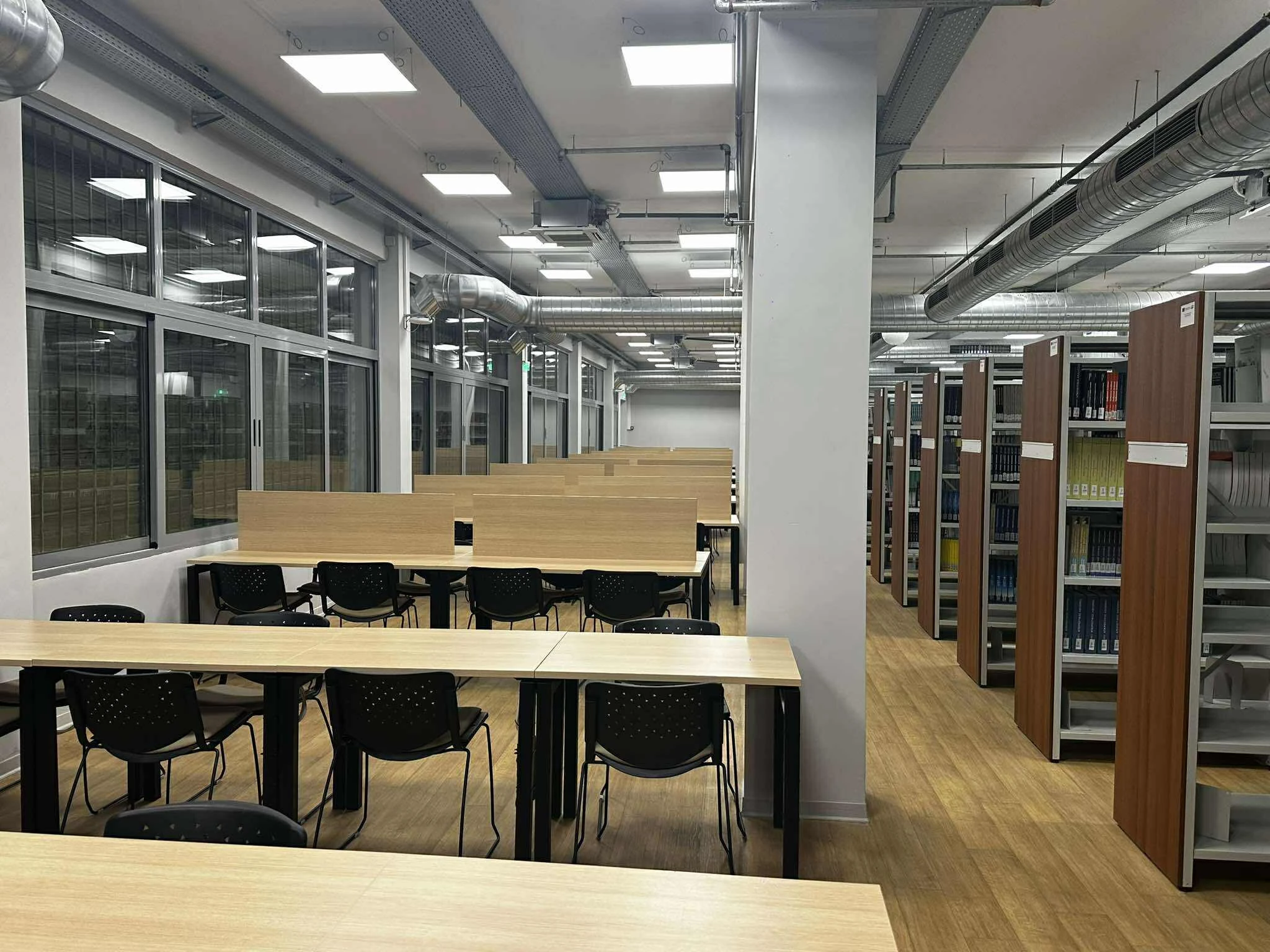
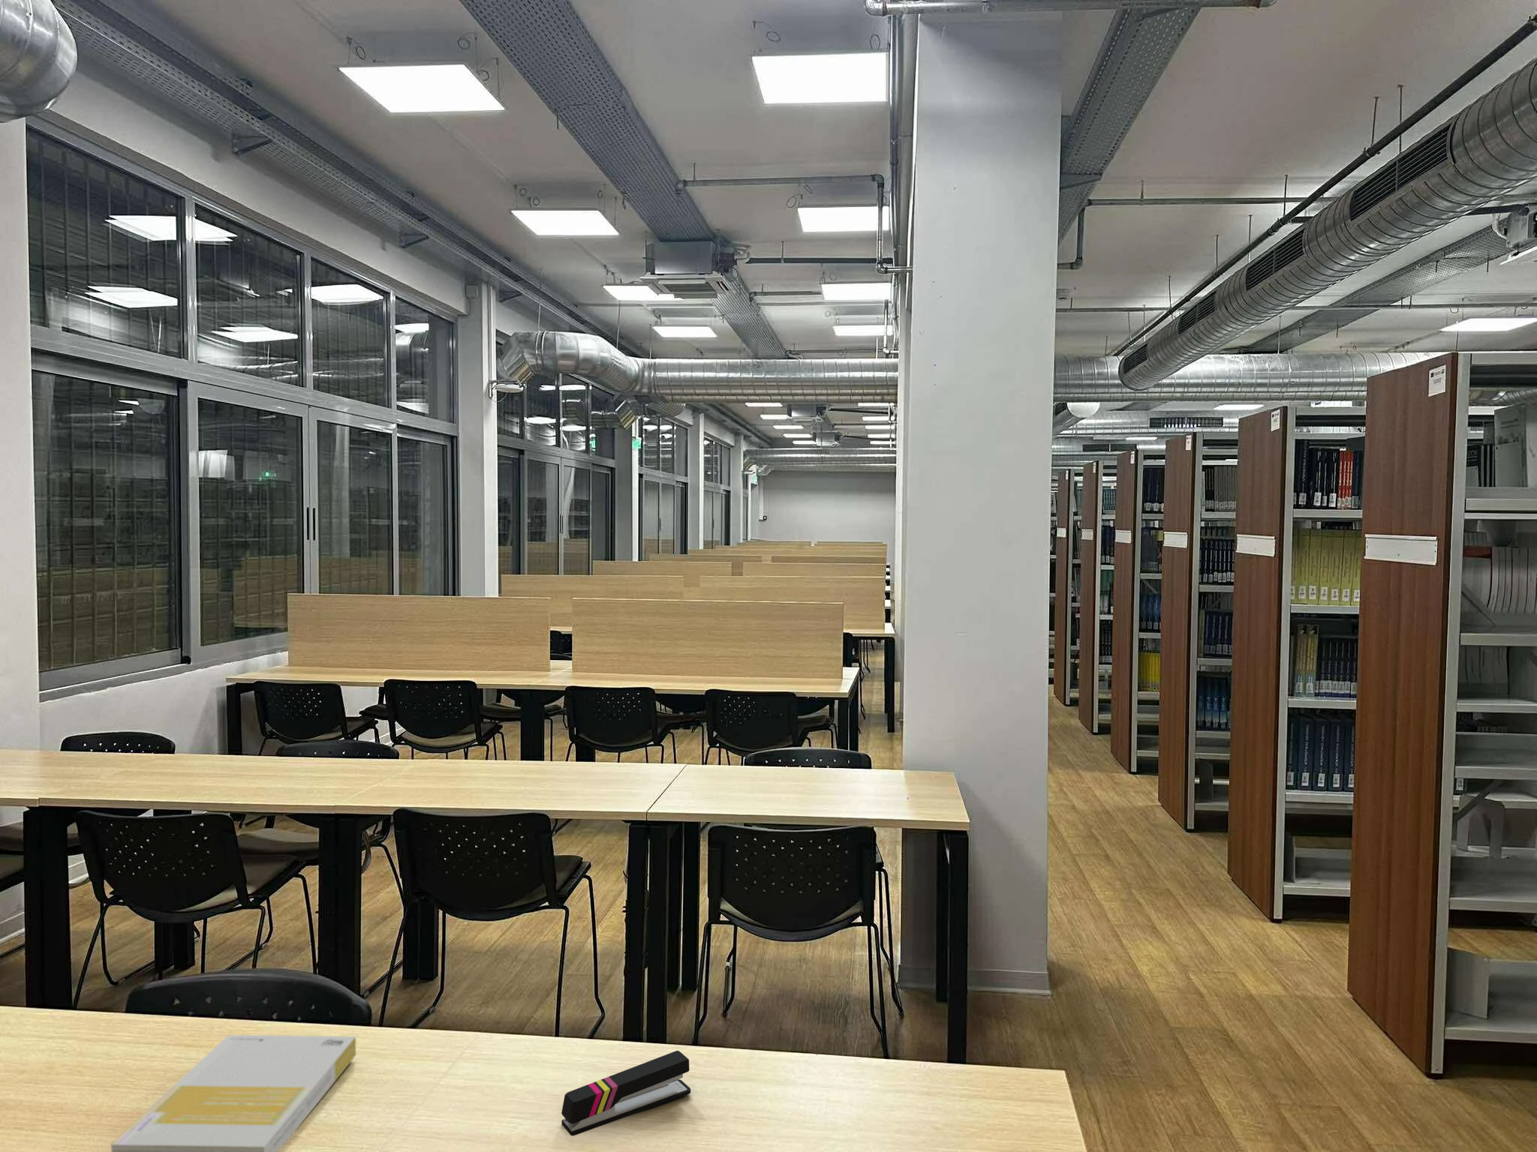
+ stapler (627, 1090)
+ book (244, 1096)
